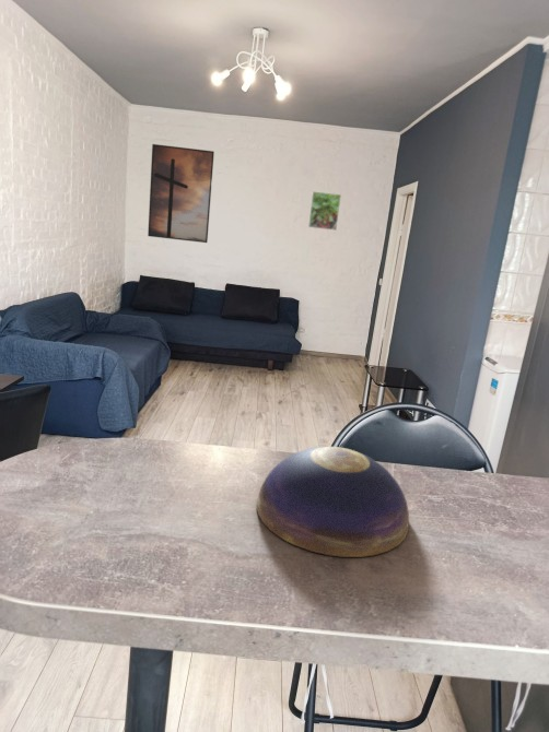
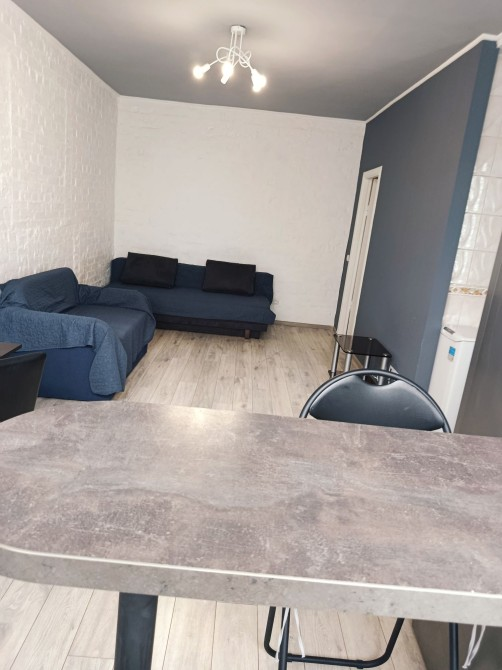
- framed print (180, 194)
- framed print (324, 211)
- decorative bowl (336, 483)
